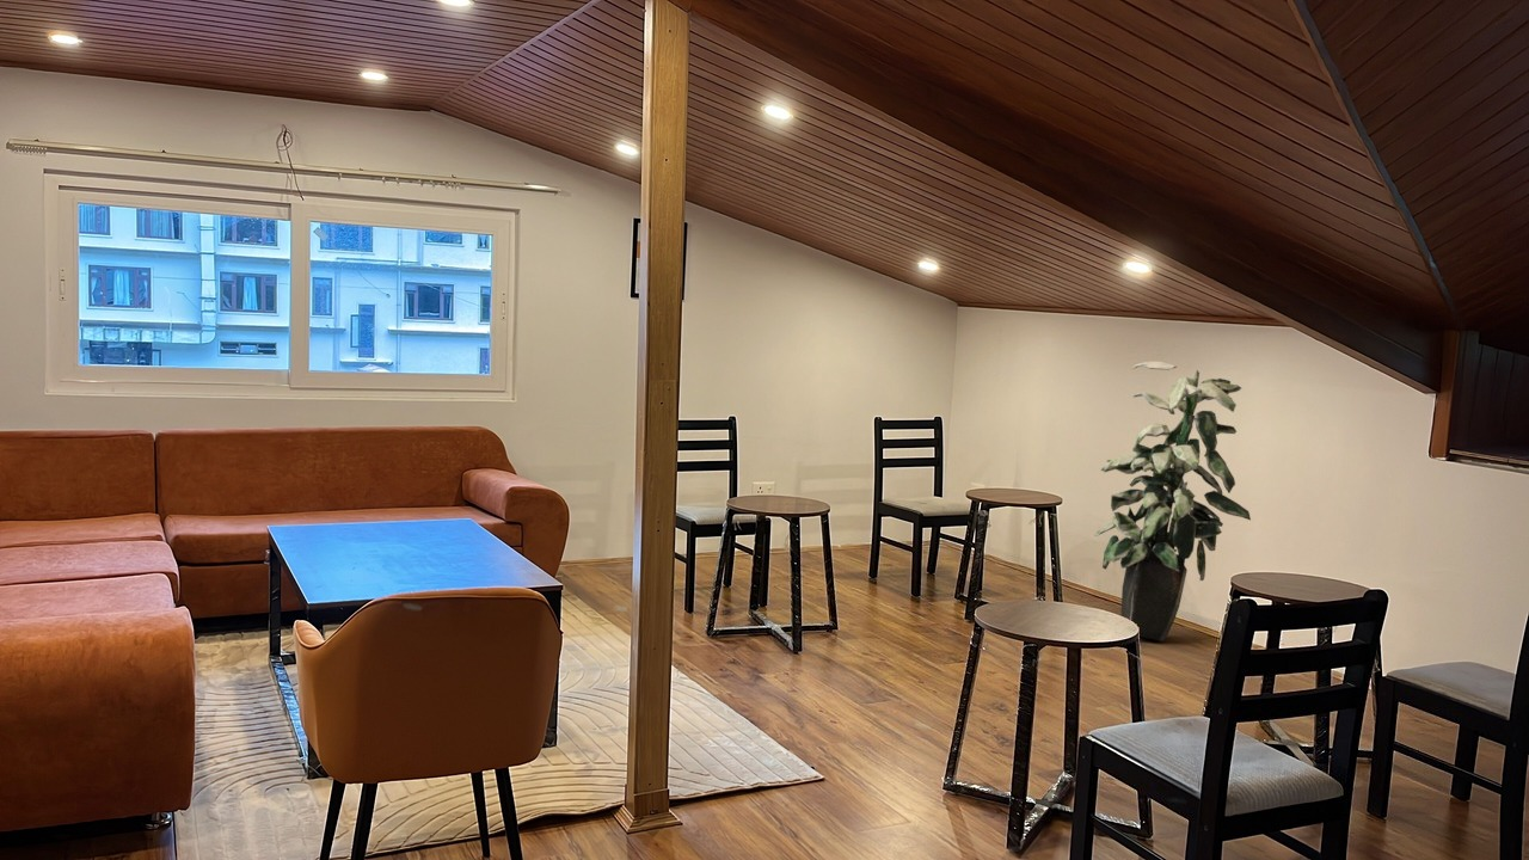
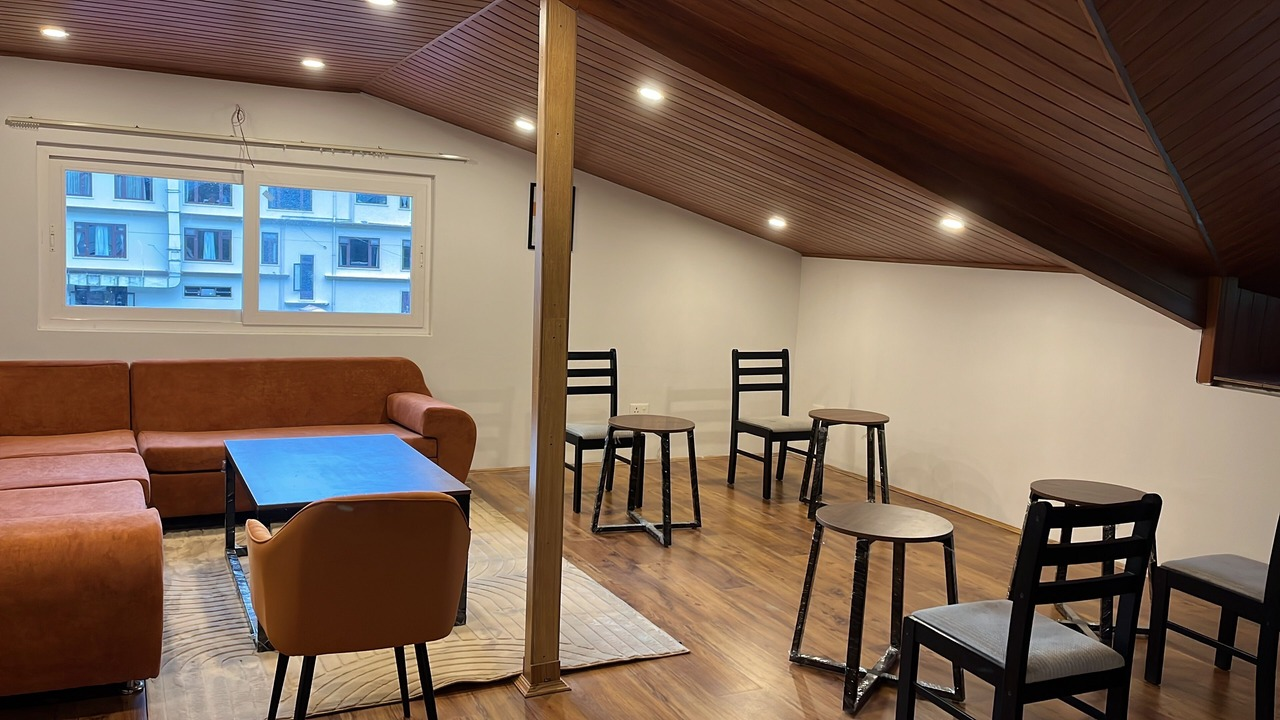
- indoor plant (1163, 499)
